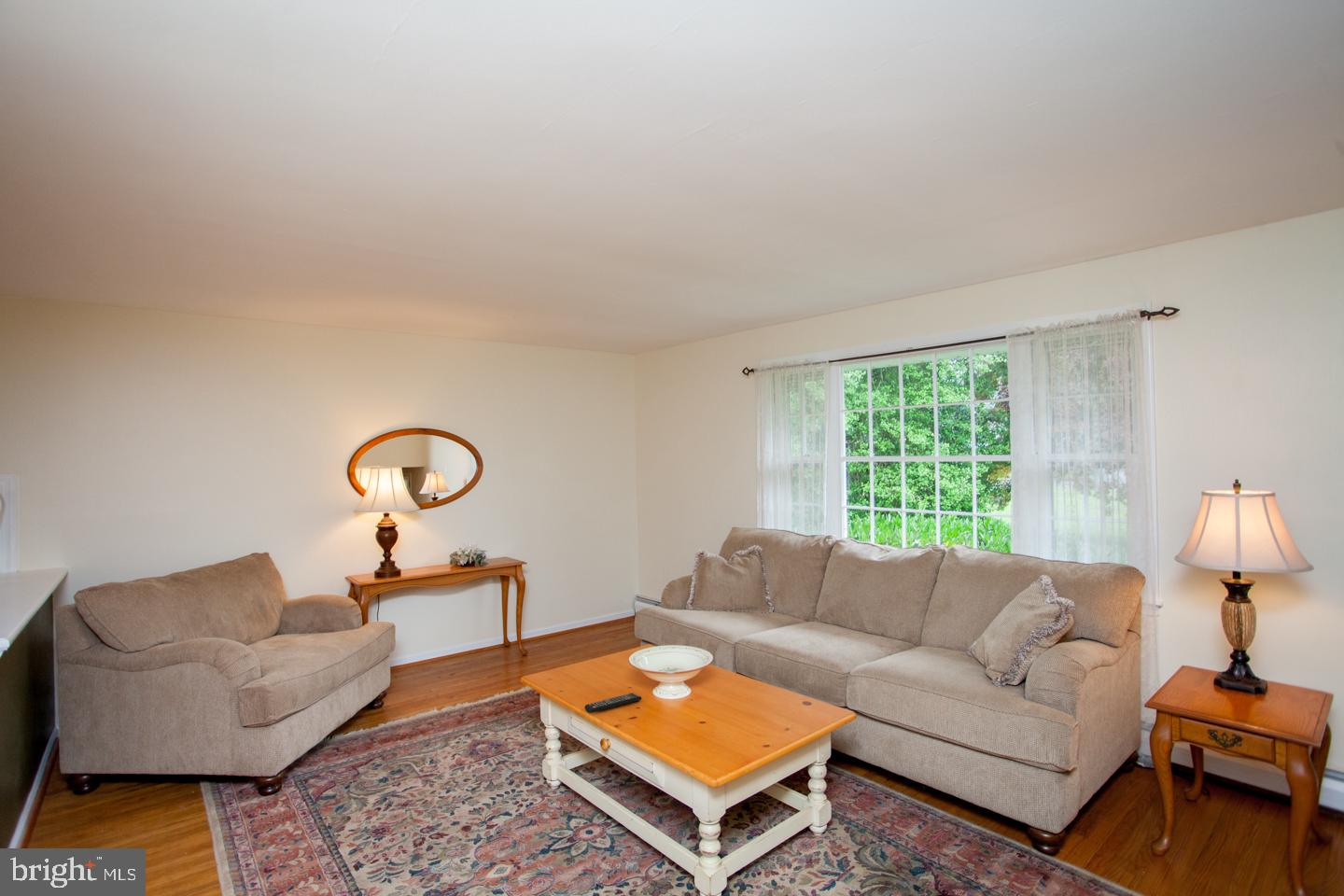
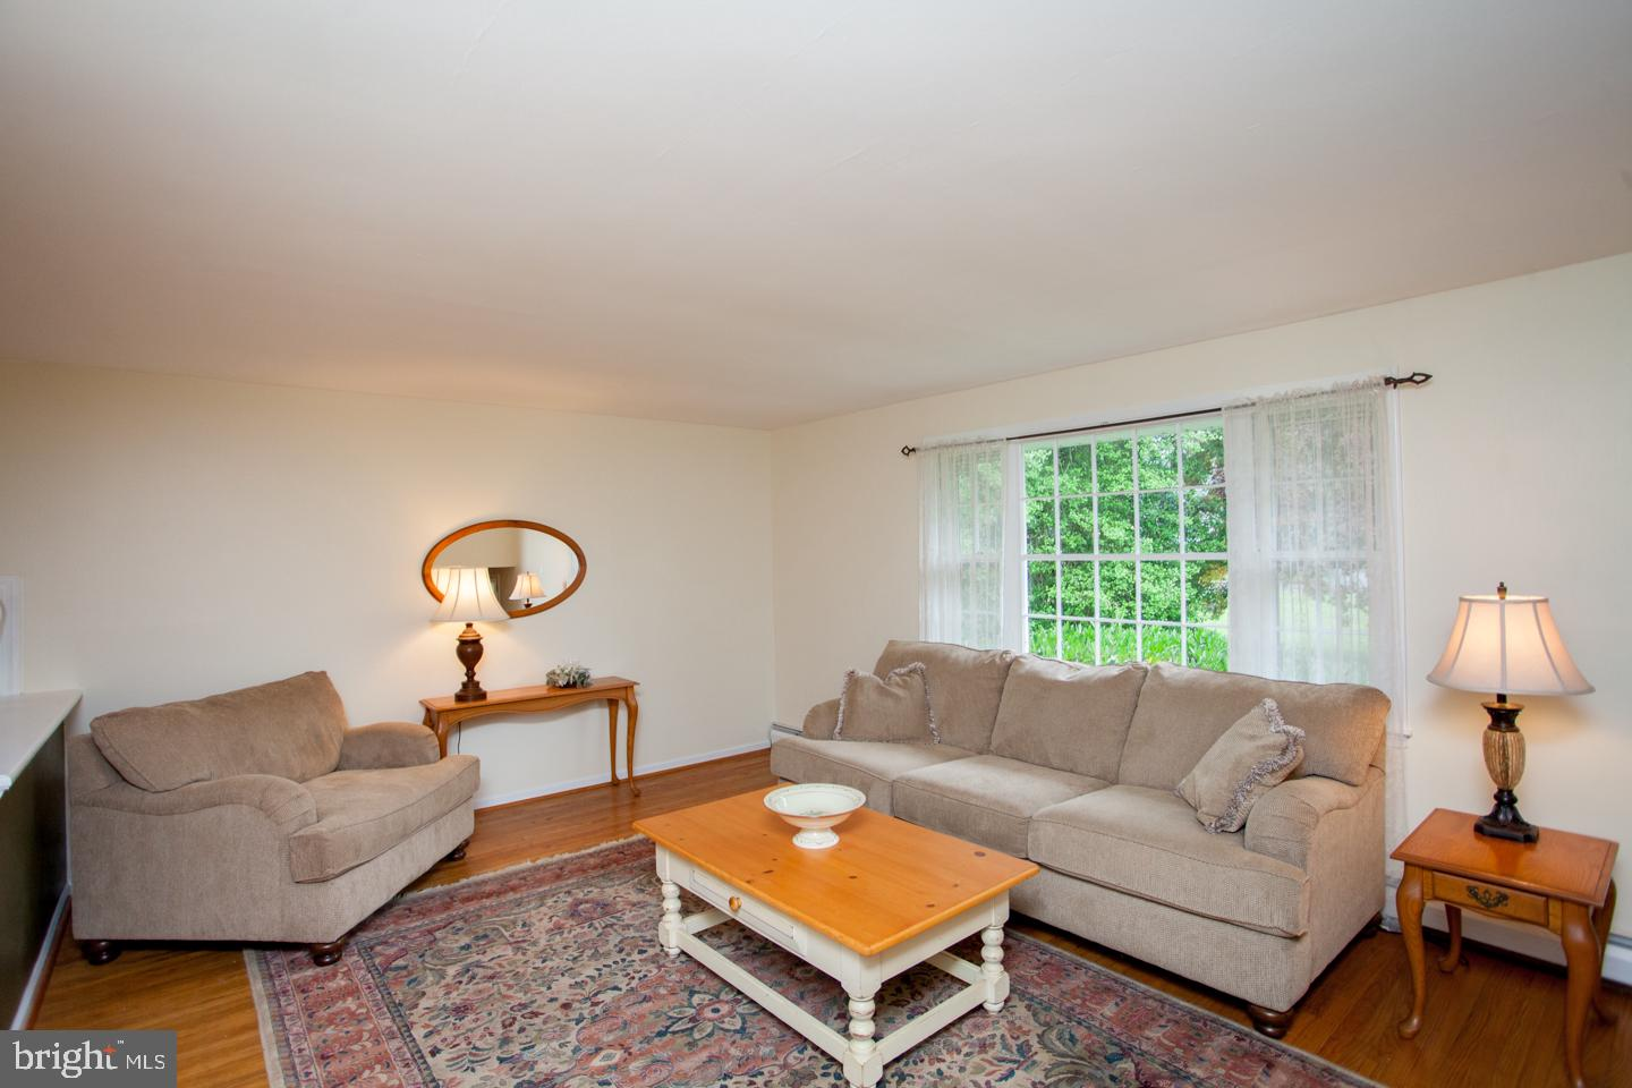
- remote control (613, 703)
